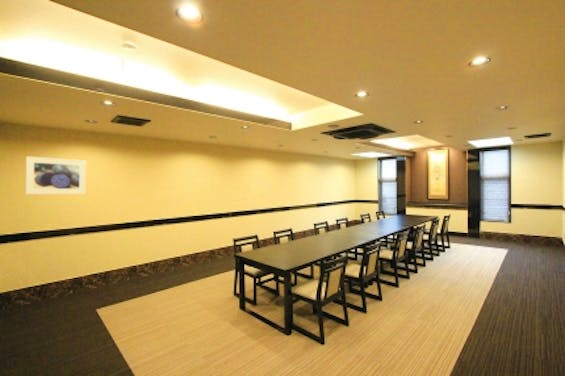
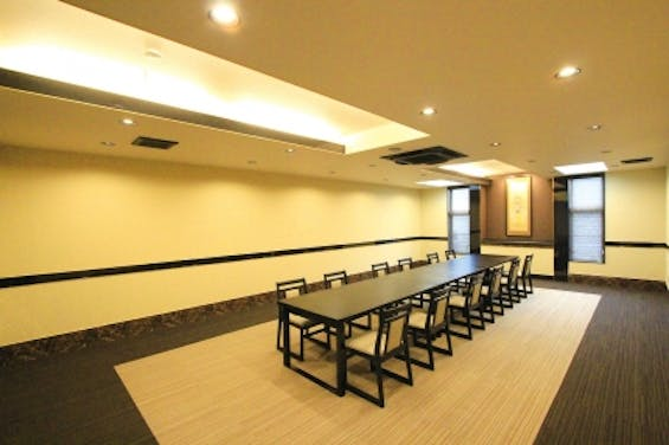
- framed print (57, 176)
